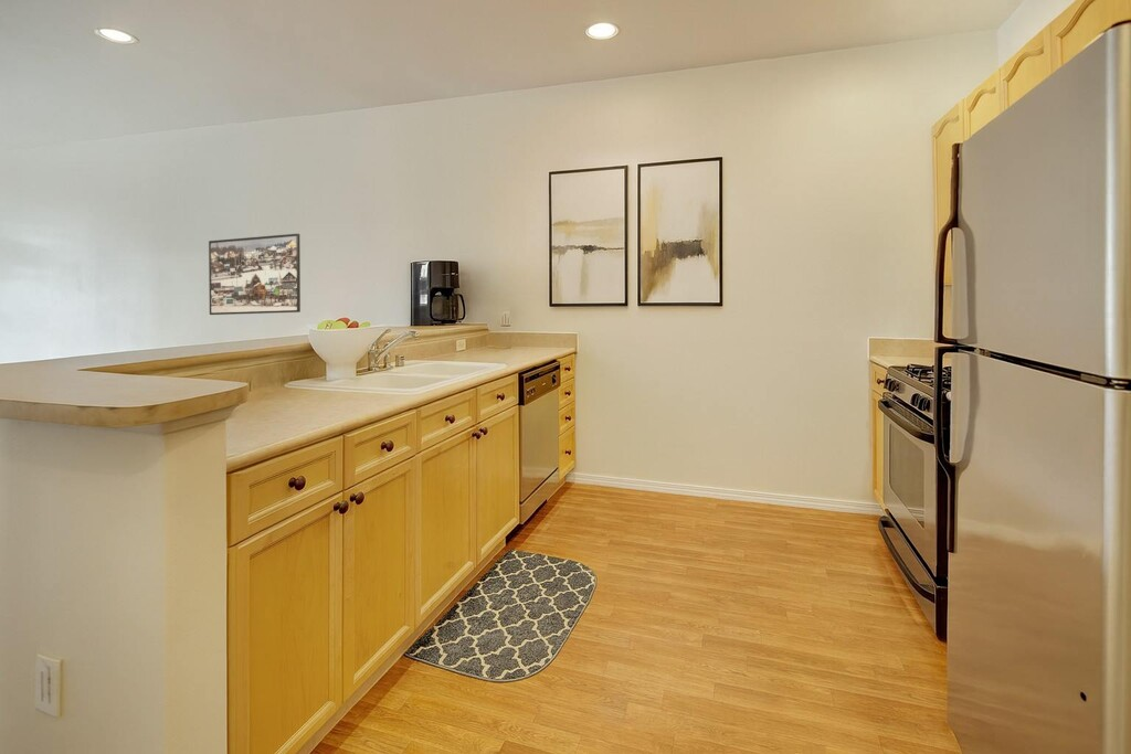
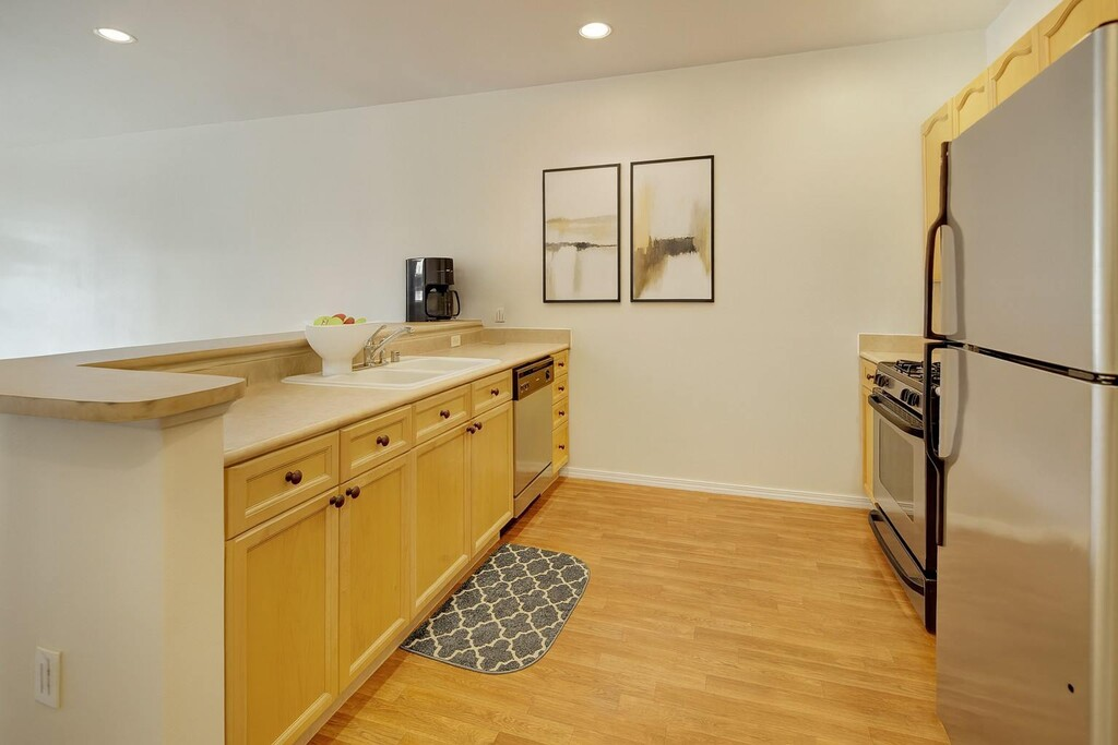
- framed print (253, 275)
